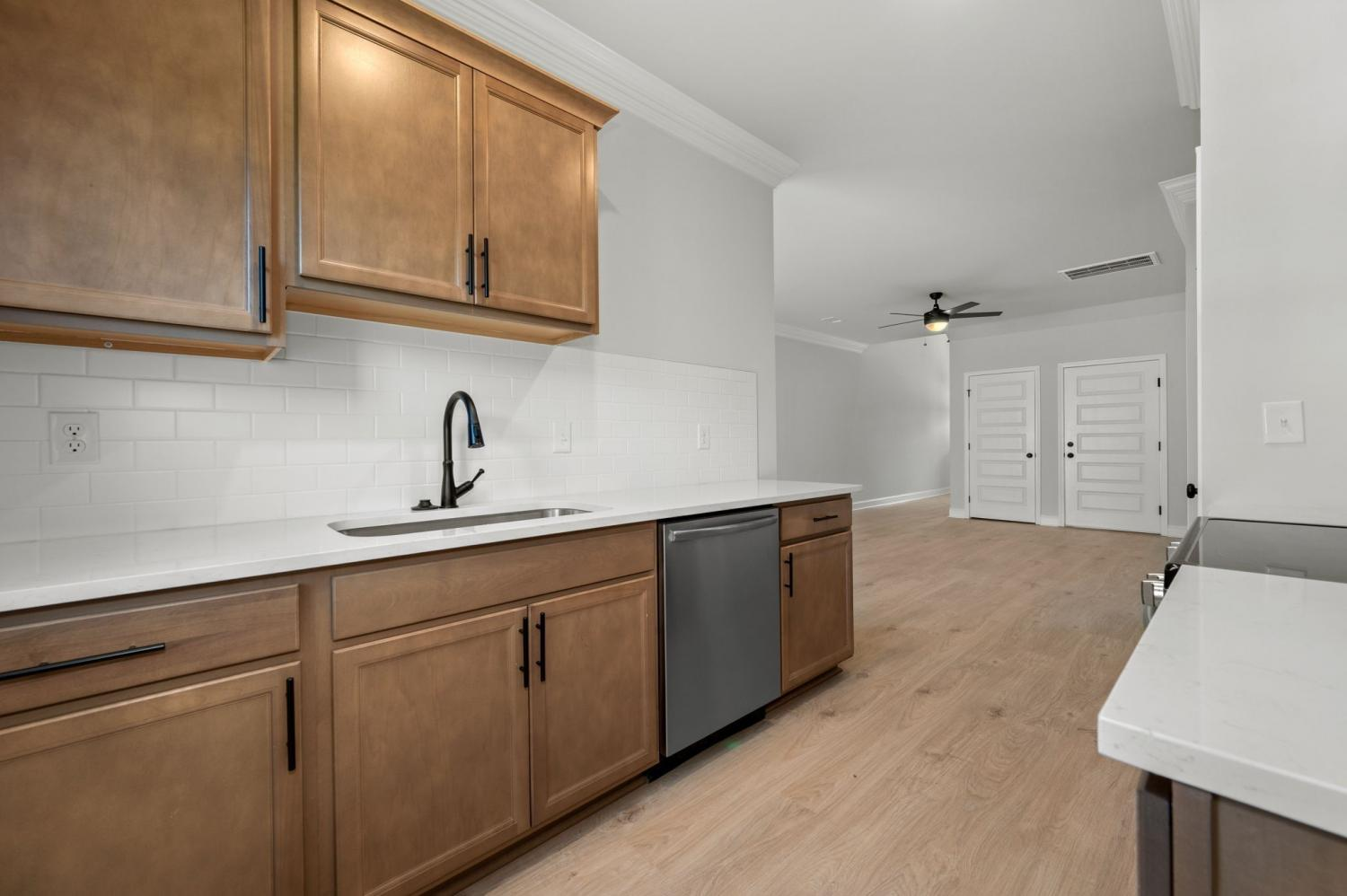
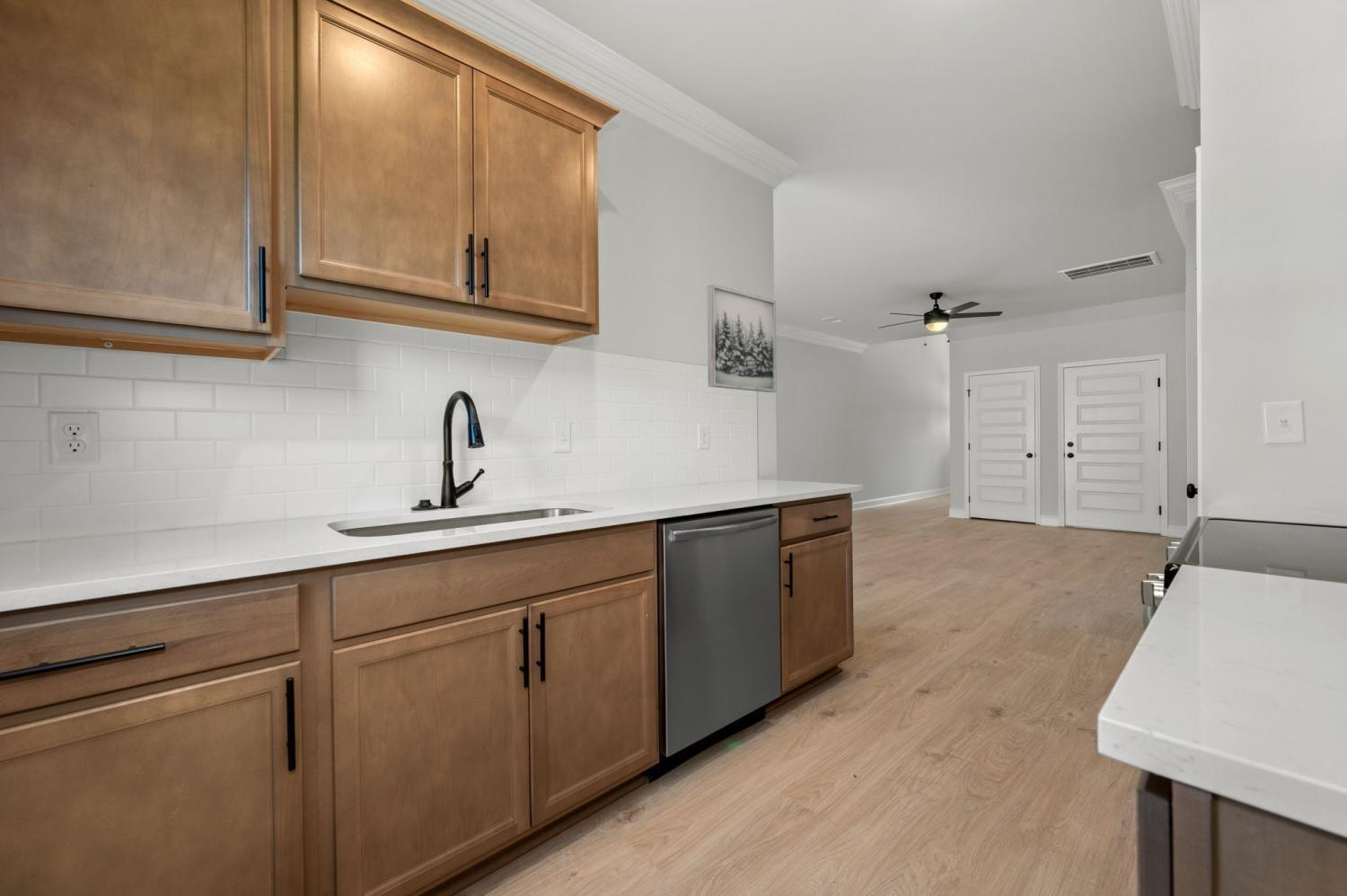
+ wall art (743, 341)
